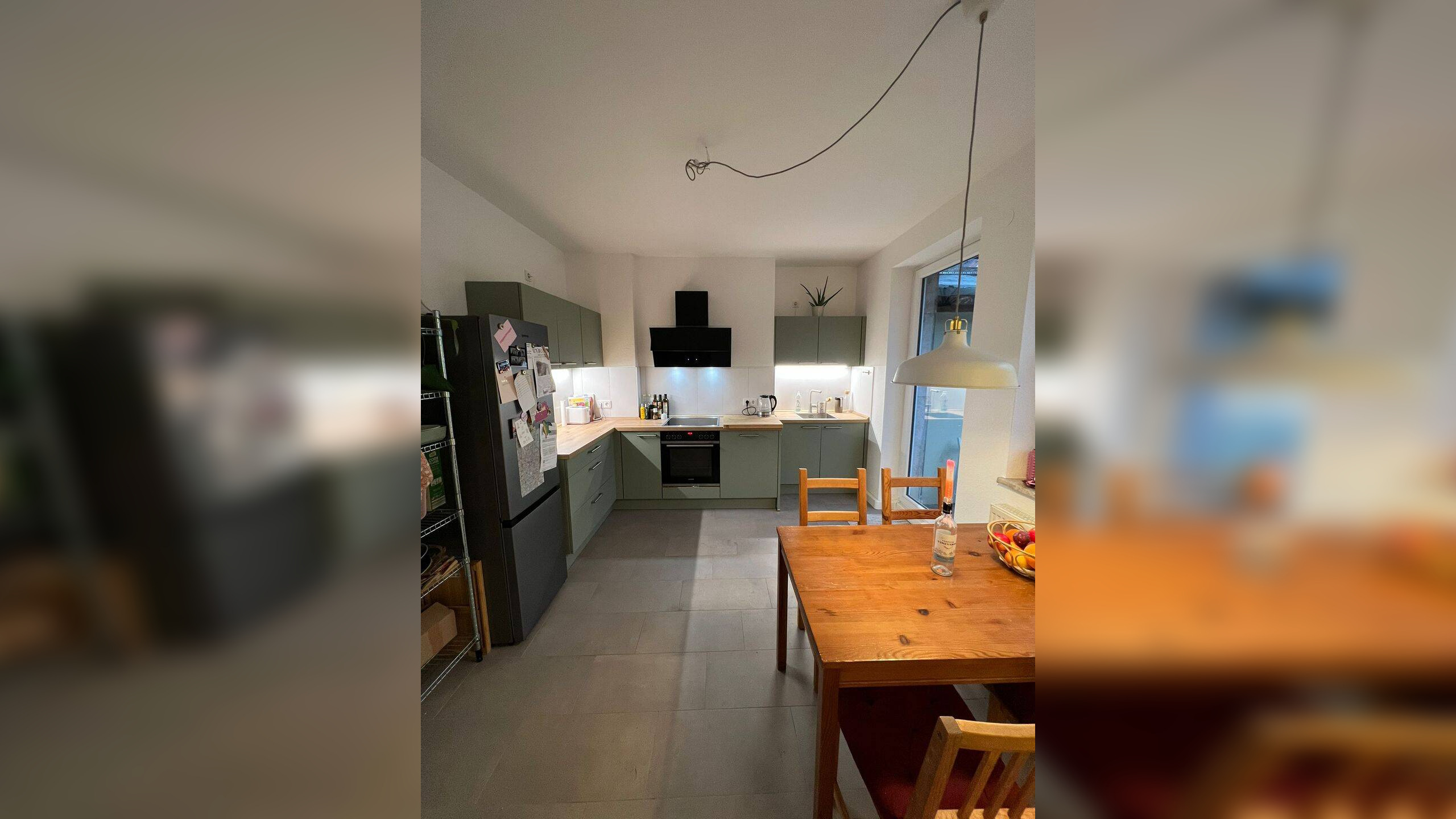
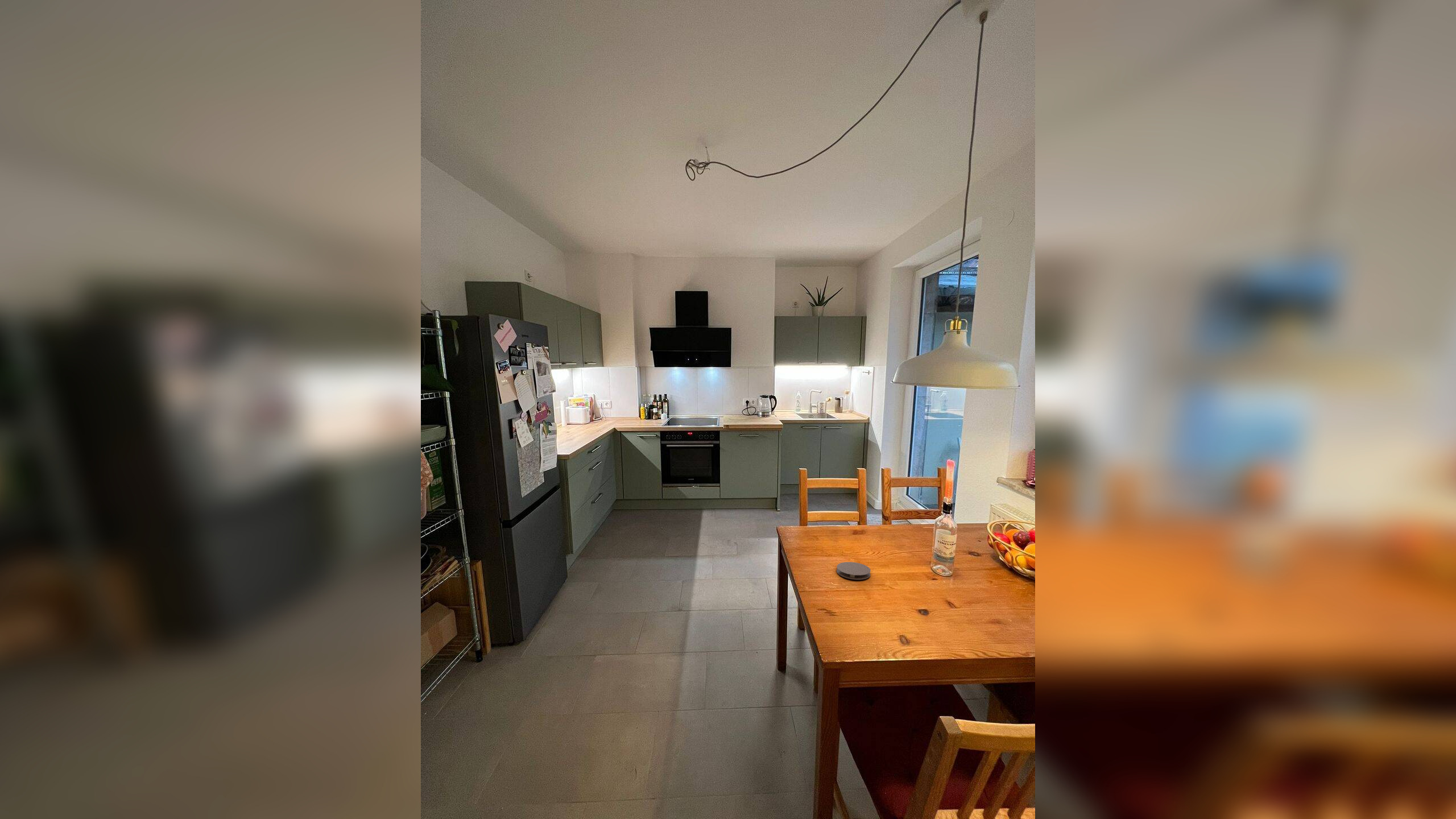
+ coaster (853, 570)
